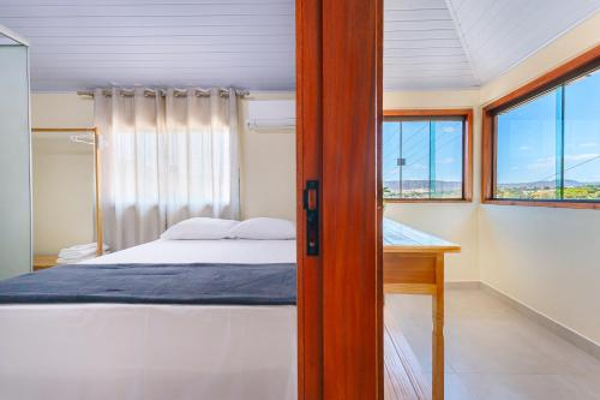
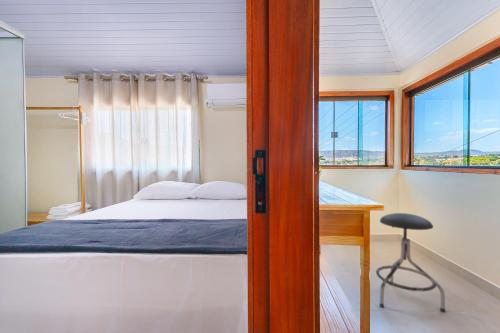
+ stool (409, 257)
